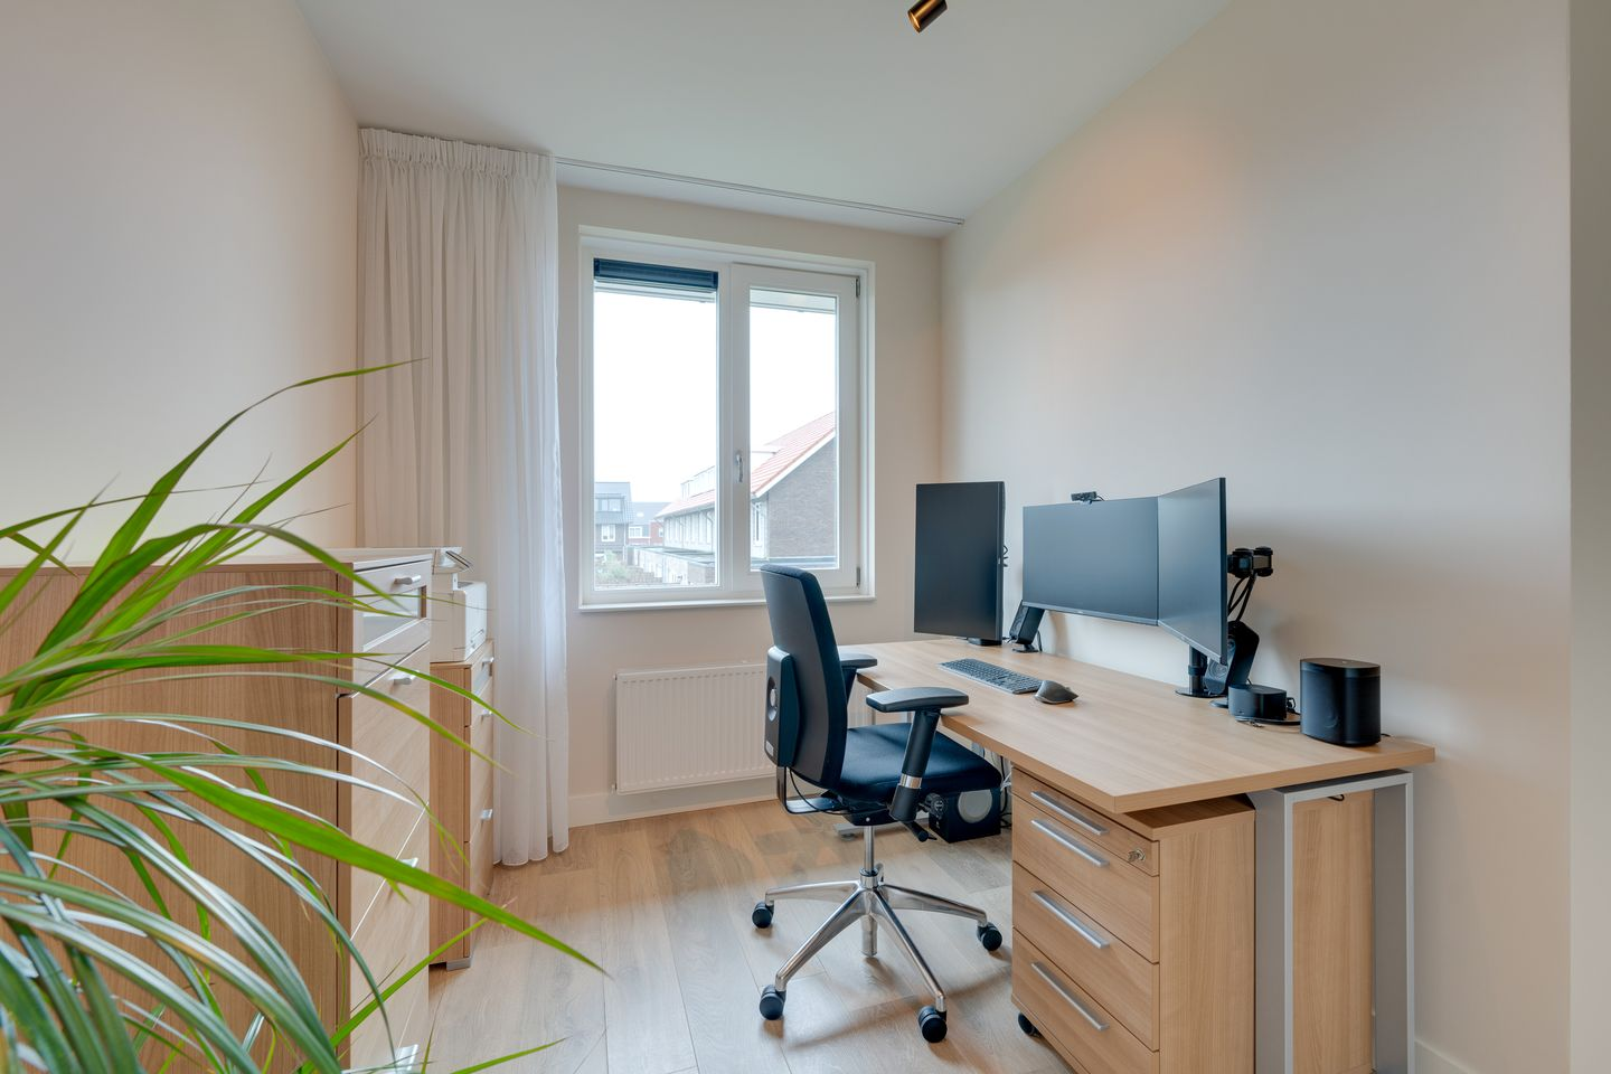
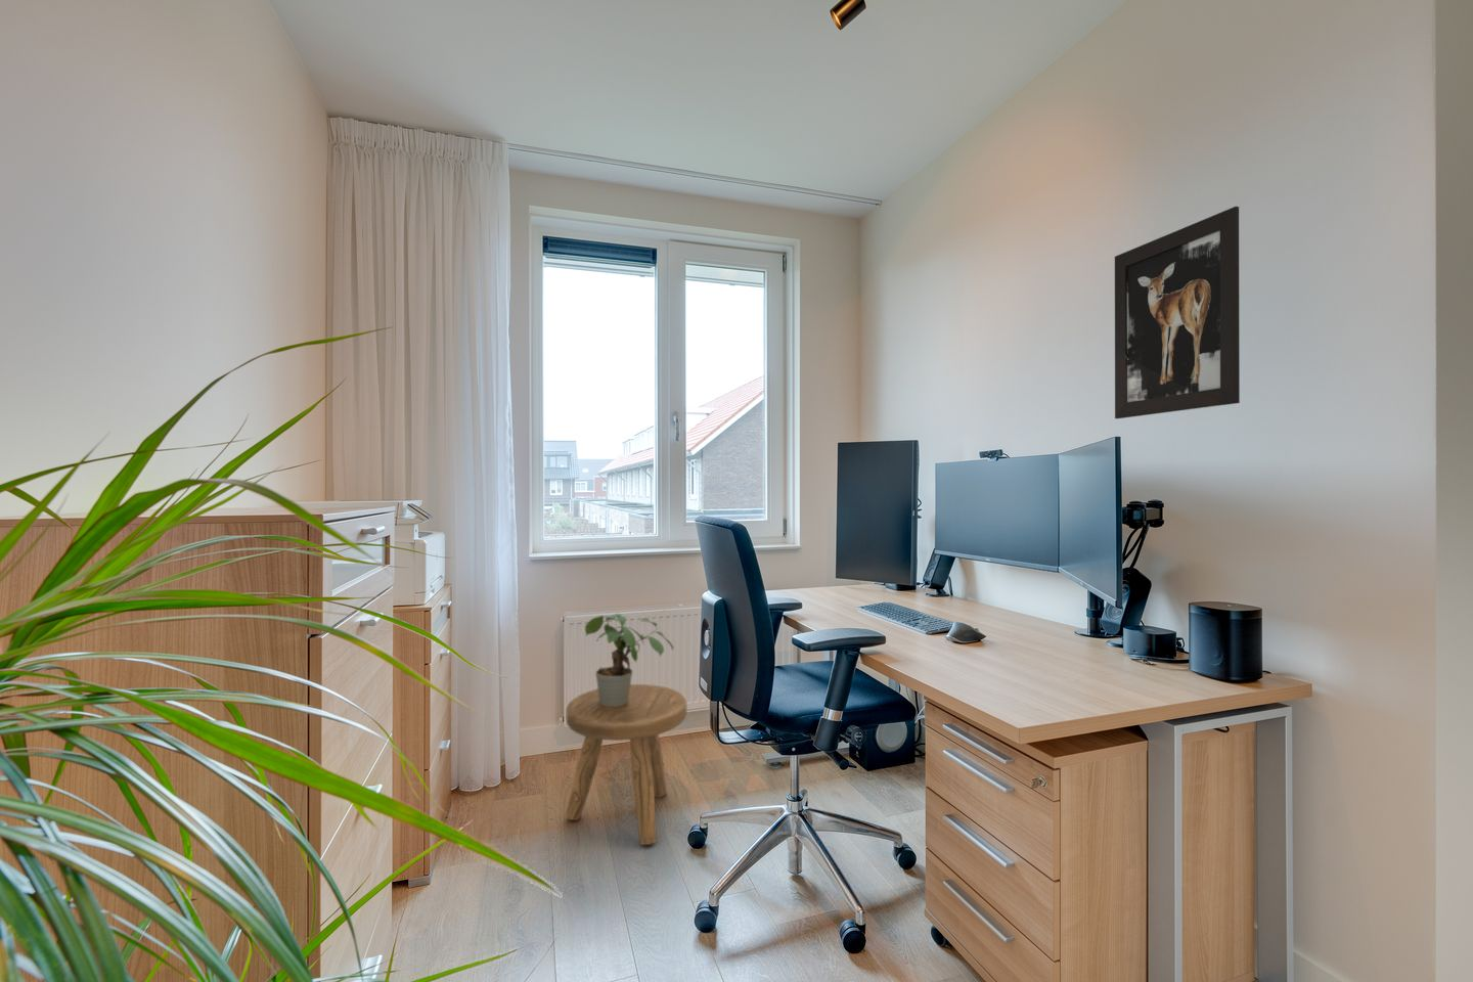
+ stool (631, 760)
+ potted plant (625, 655)
+ wall art (1171, 322)
